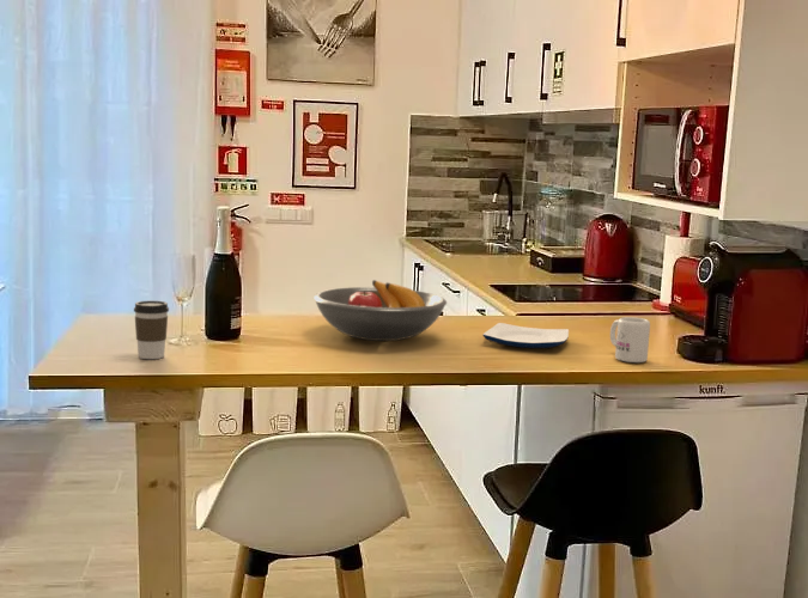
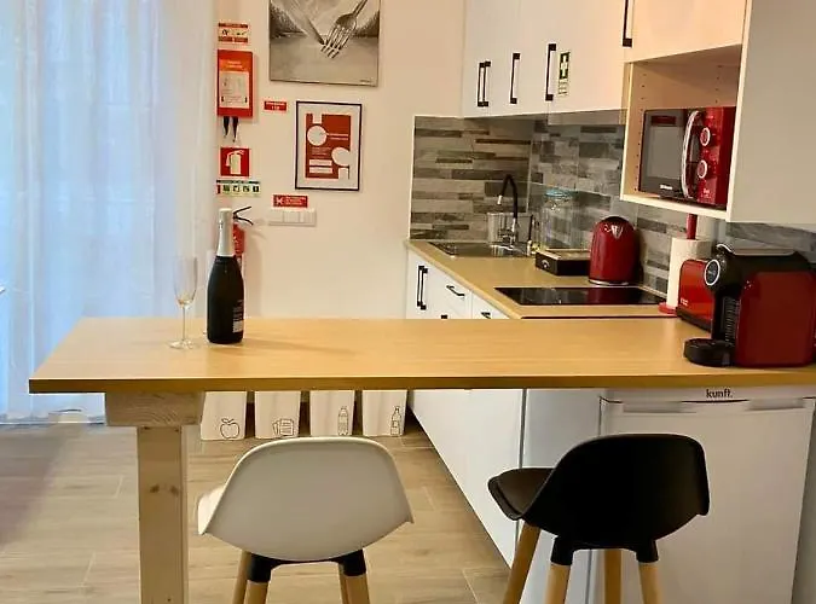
- fruit bowl (379, 311)
- mug (626, 337)
- coffee cup (151, 329)
- plate (525, 336)
